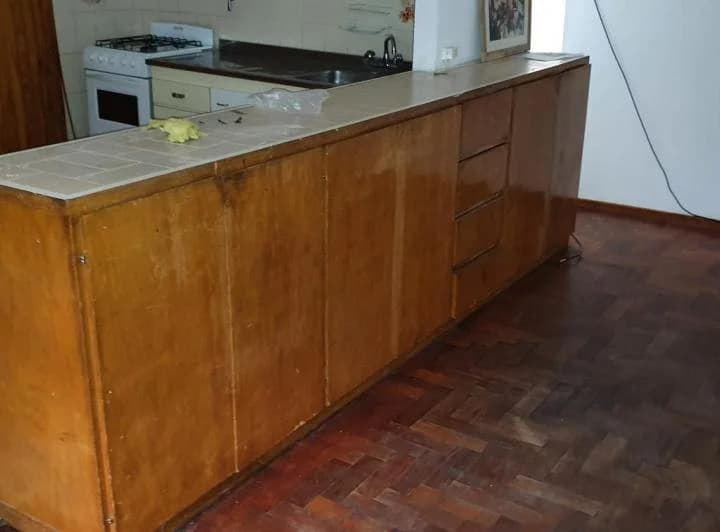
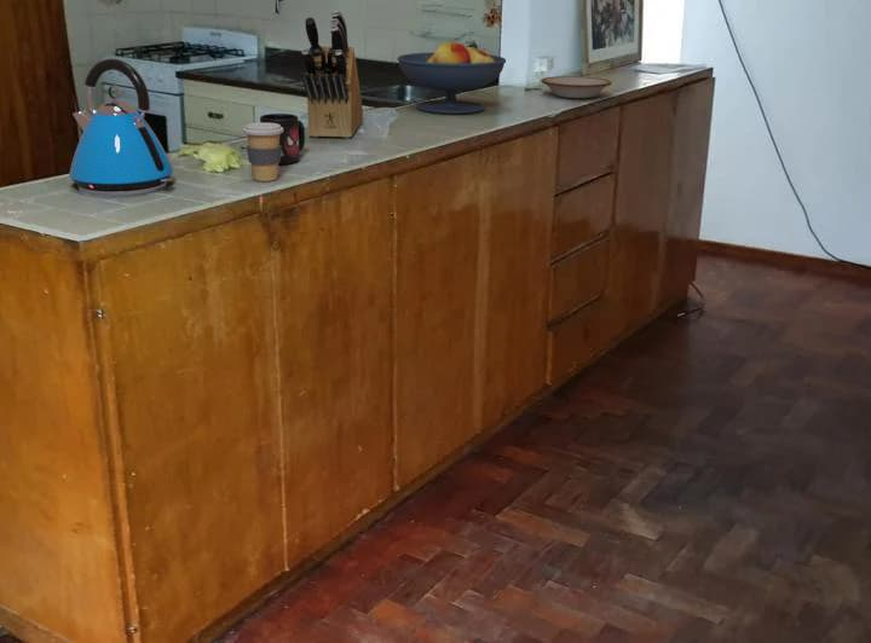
+ coffee cup (264, 151)
+ knife block (333, 71)
+ kettle (120, 123)
+ fruit bowl (451, 74)
+ bowl (575, 88)
+ mug (284, 137)
